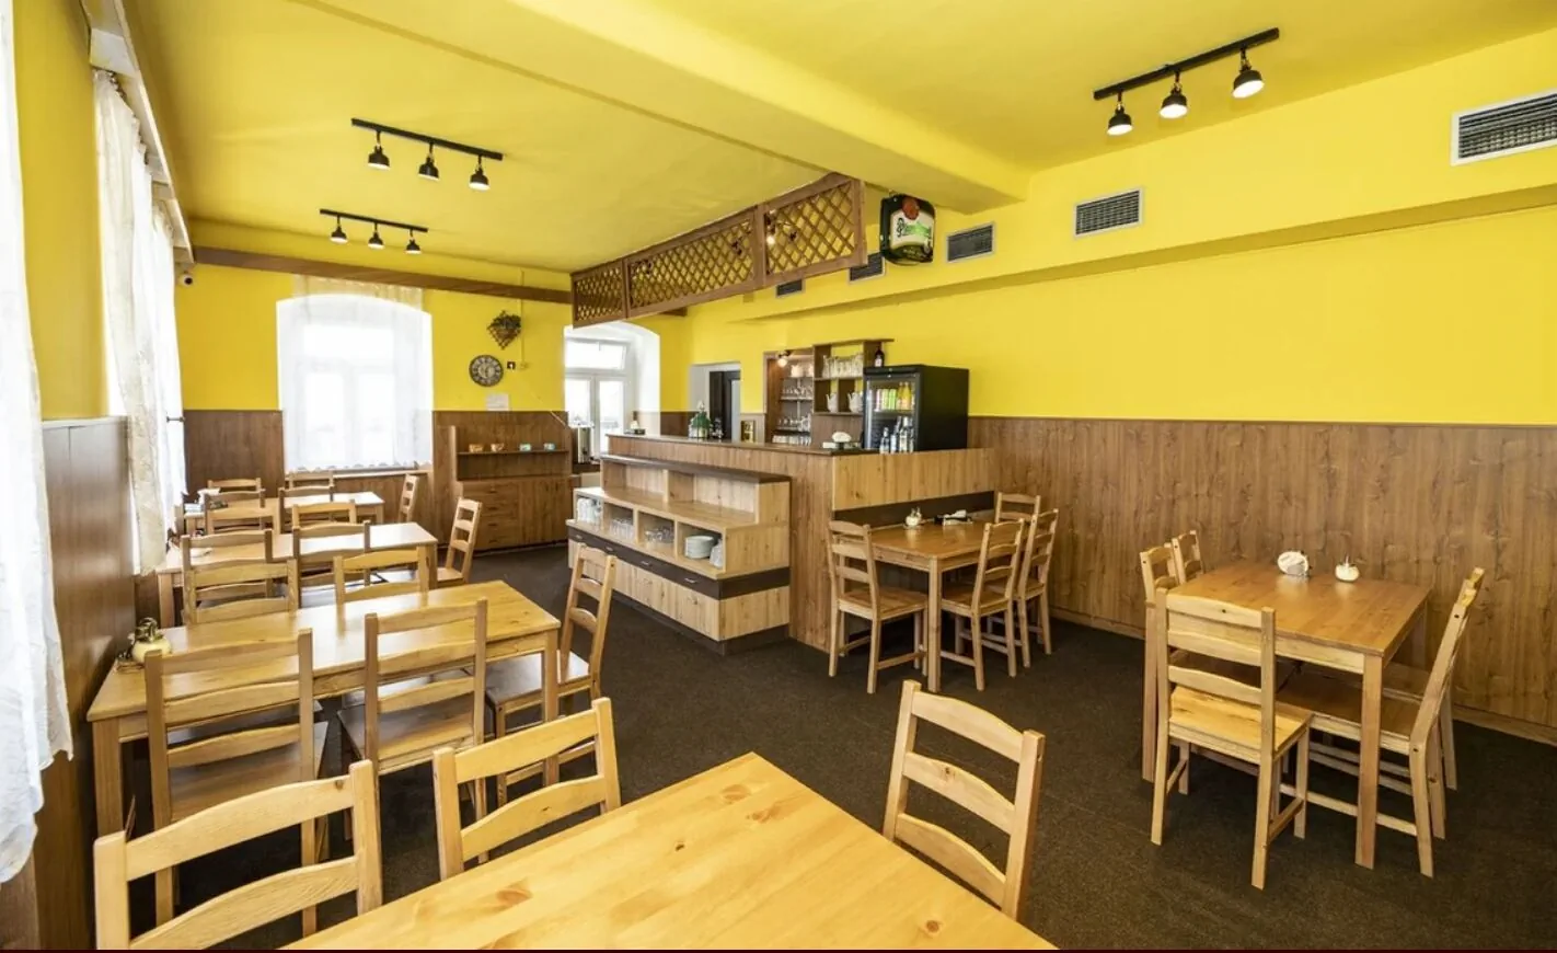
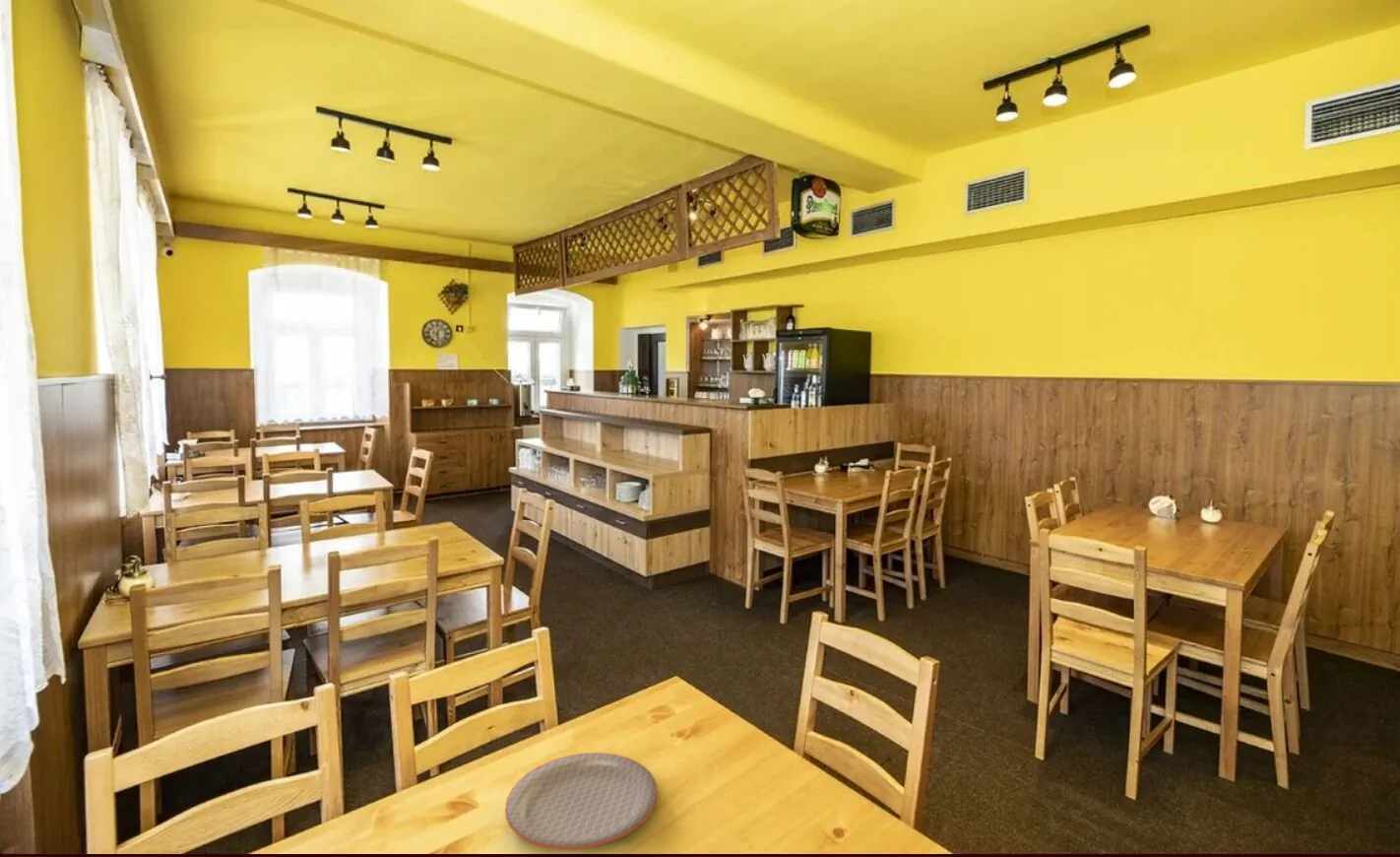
+ plate (583, 800)
